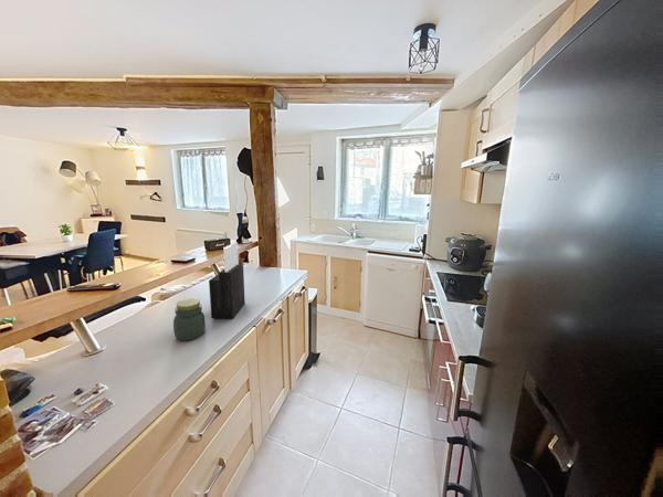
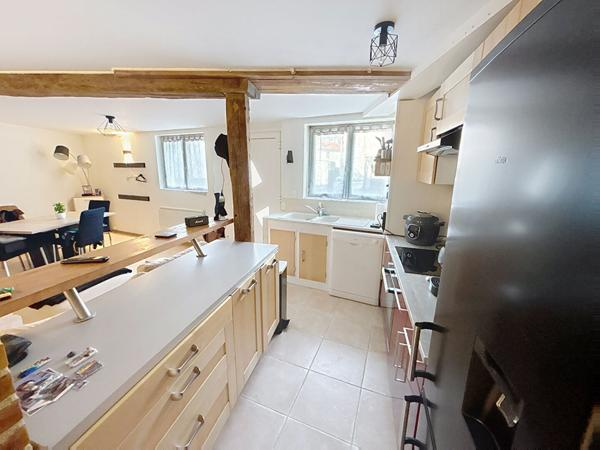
- jar (189, 318)
- knife block (224, 278)
